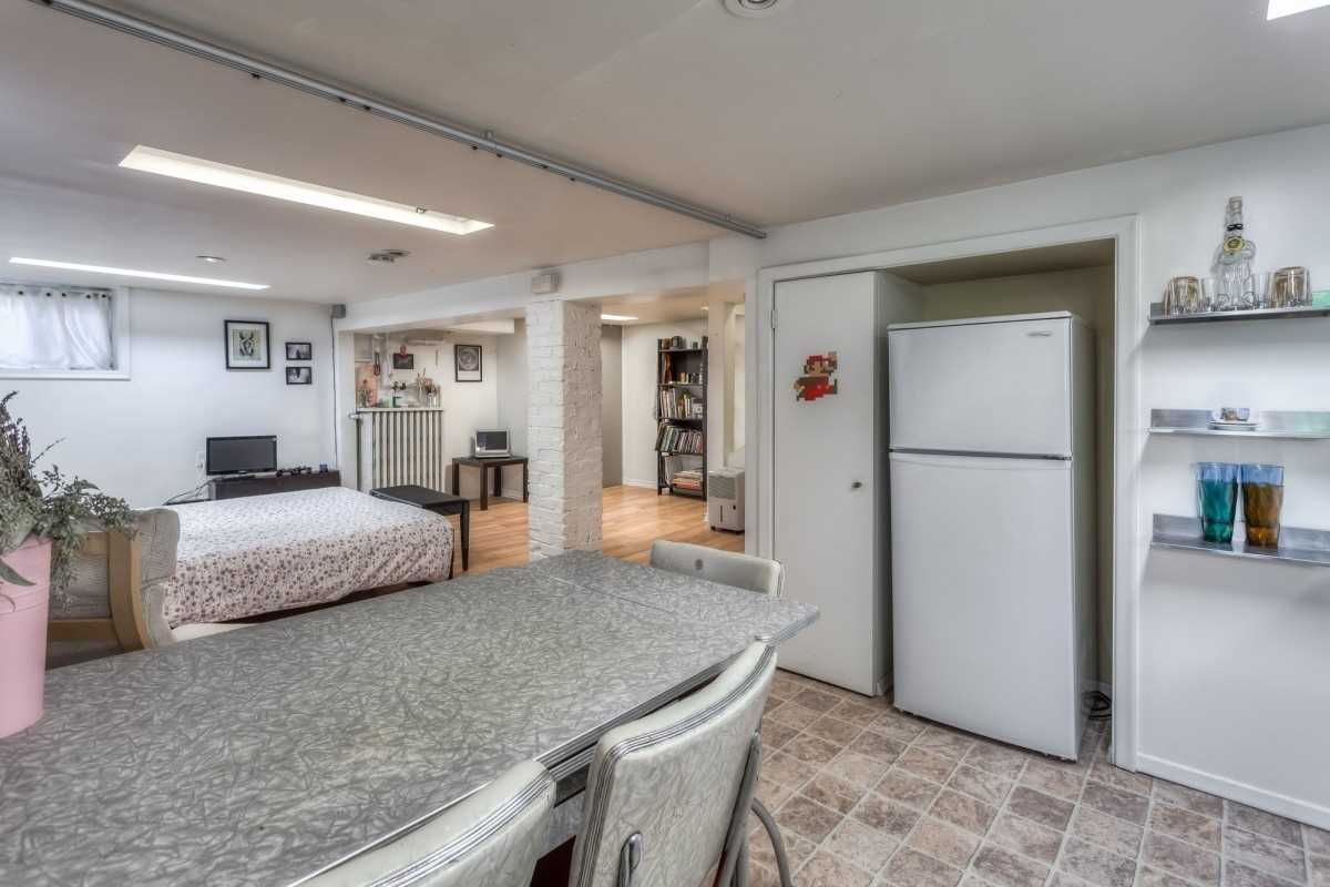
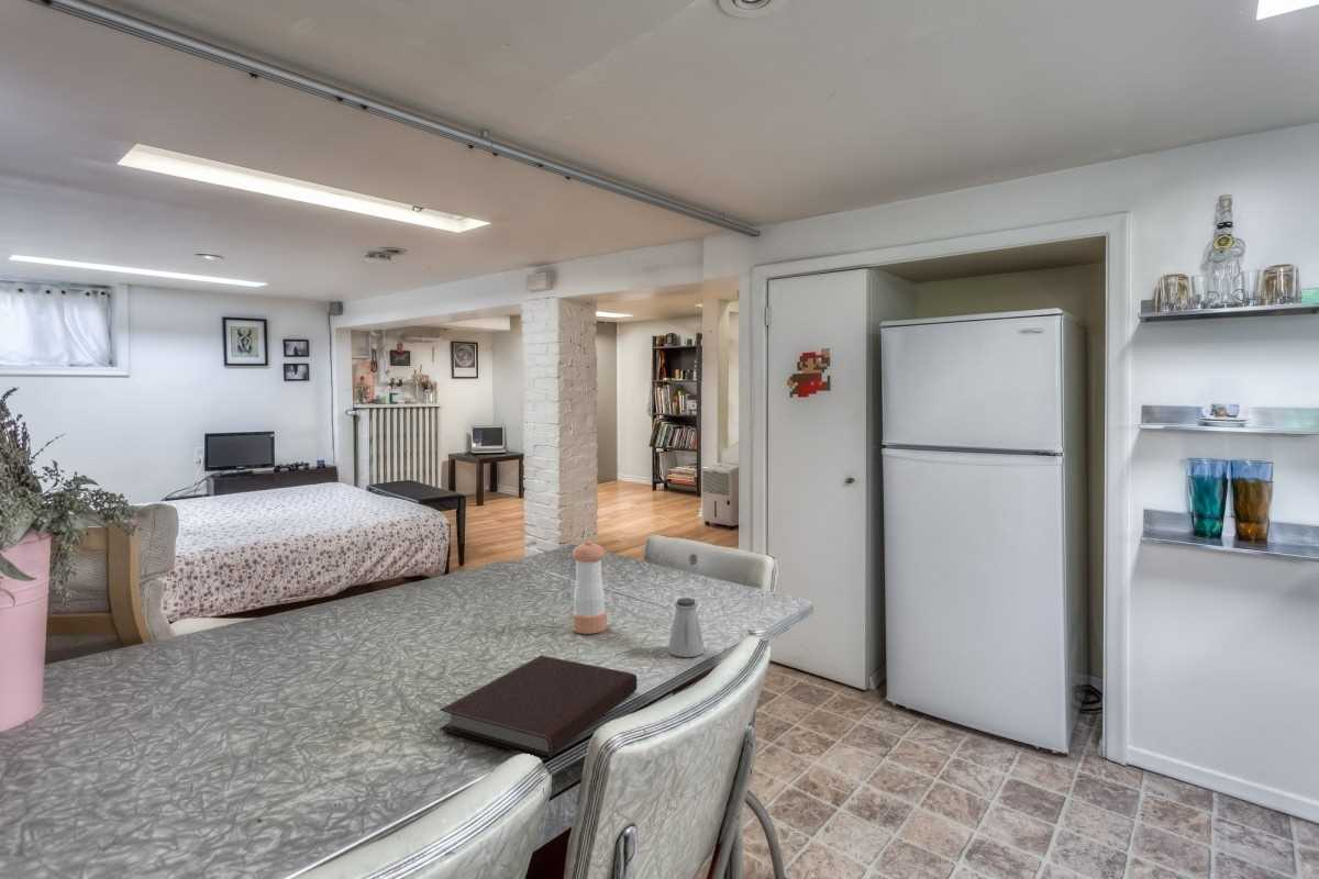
+ notebook (544, 700)
+ saltshaker (686, 625)
+ pepper shaker (588, 585)
